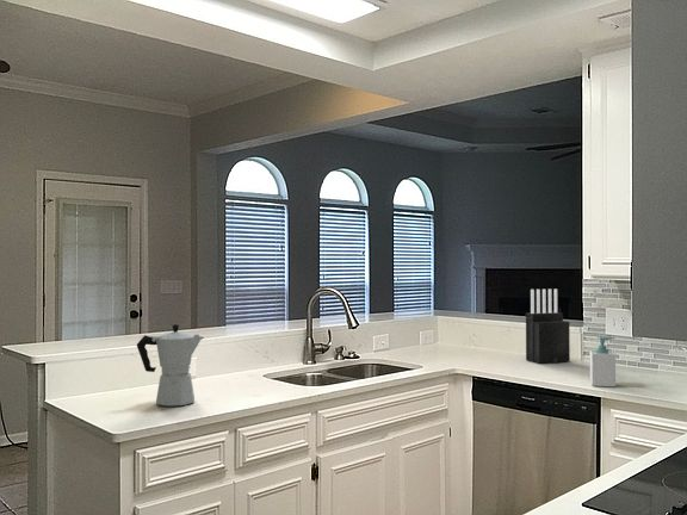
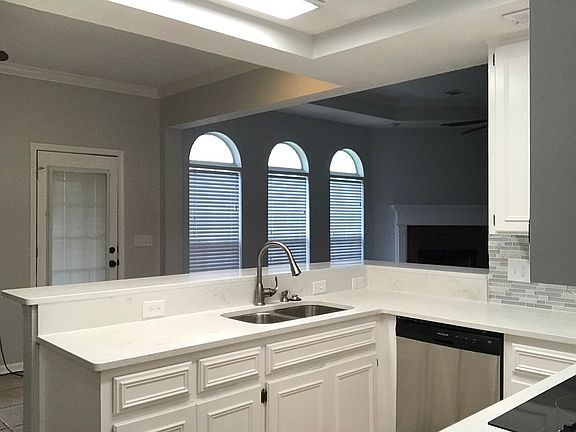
- knife block (549, 324)
- soap bottle (602, 360)
- moka pot (171, 364)
